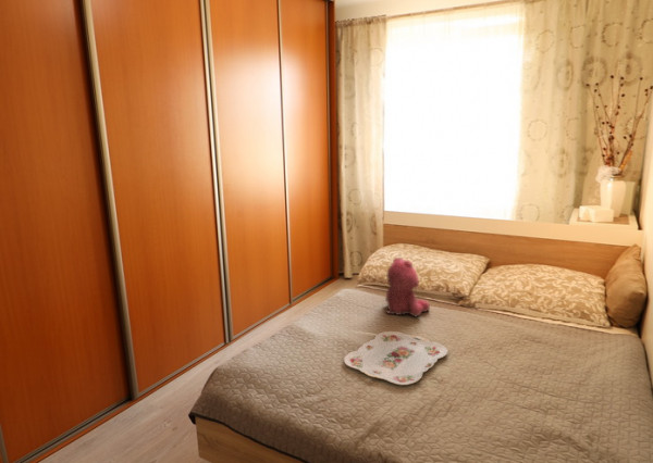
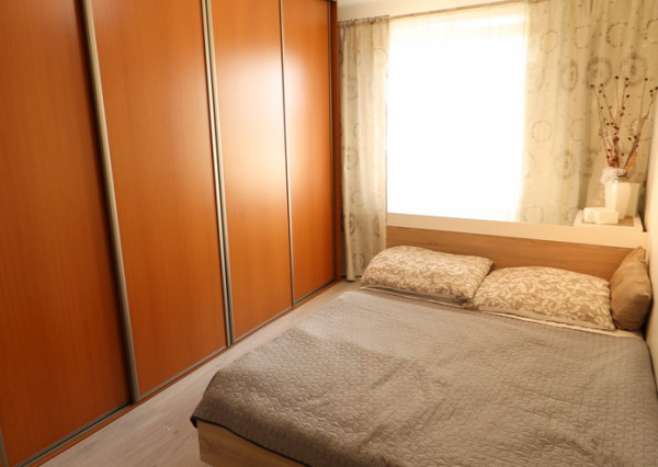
- teddy bear (404, 284)
- serving tray (396, 355)
